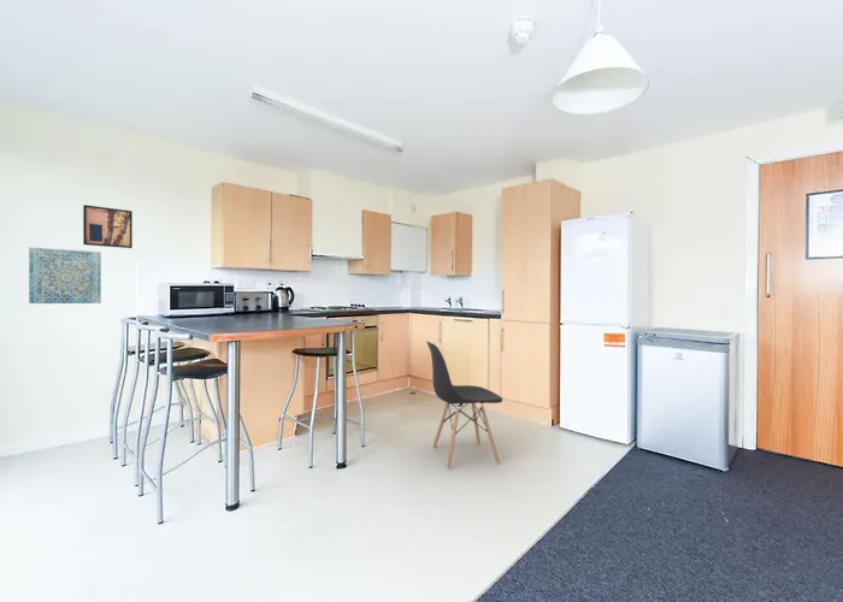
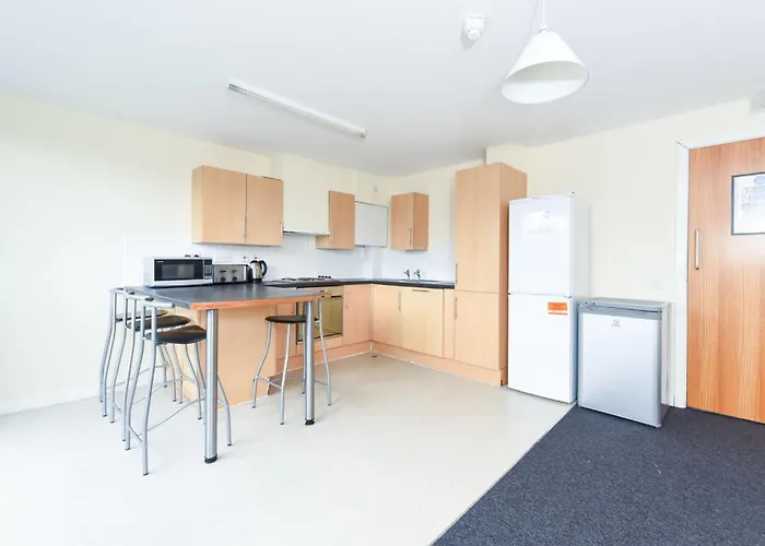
- wall art (108, 226)
- chair (462, 397)
- wall art (66, 276)
